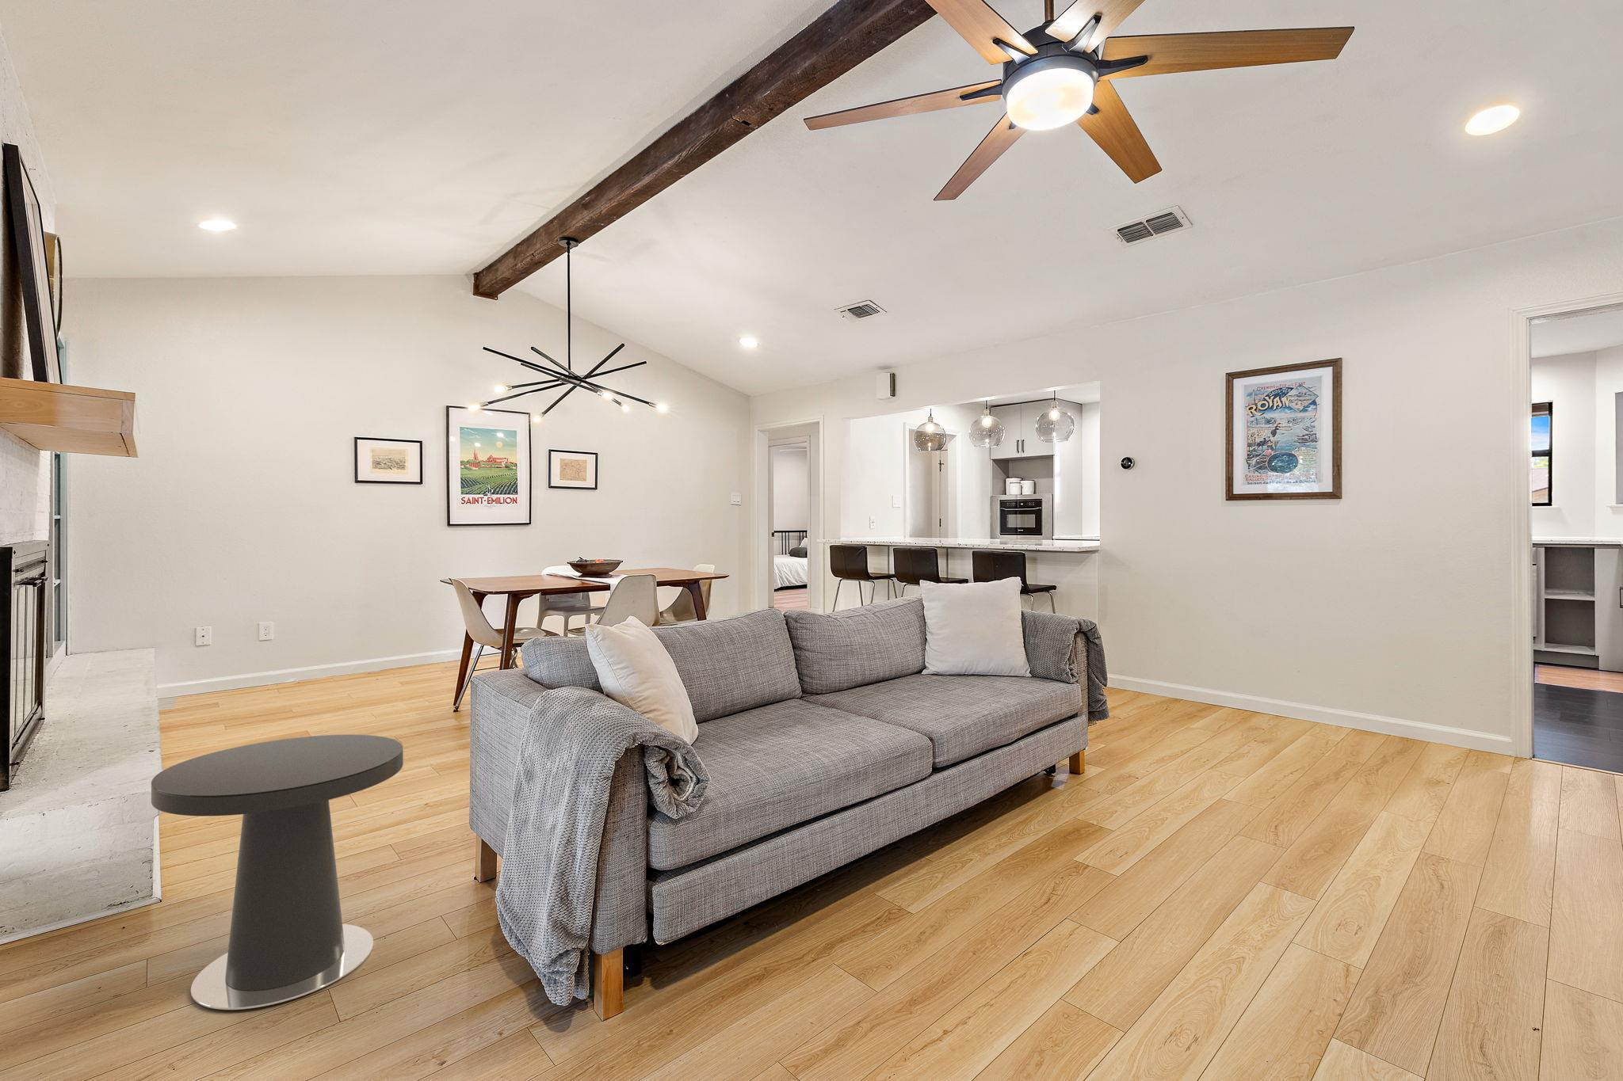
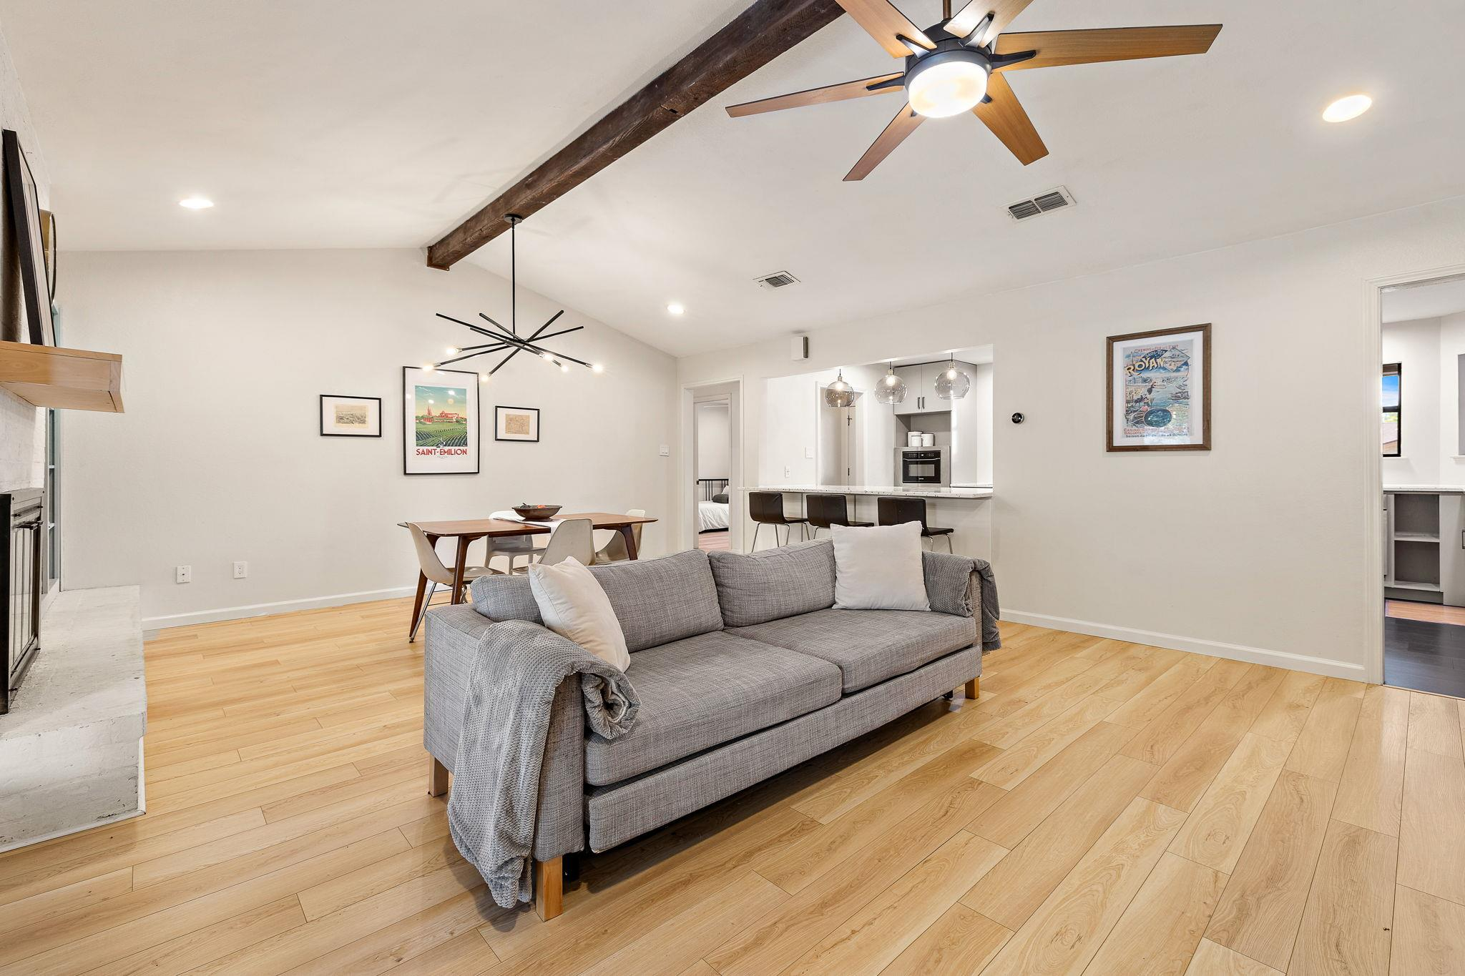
- side table (287, 861)
